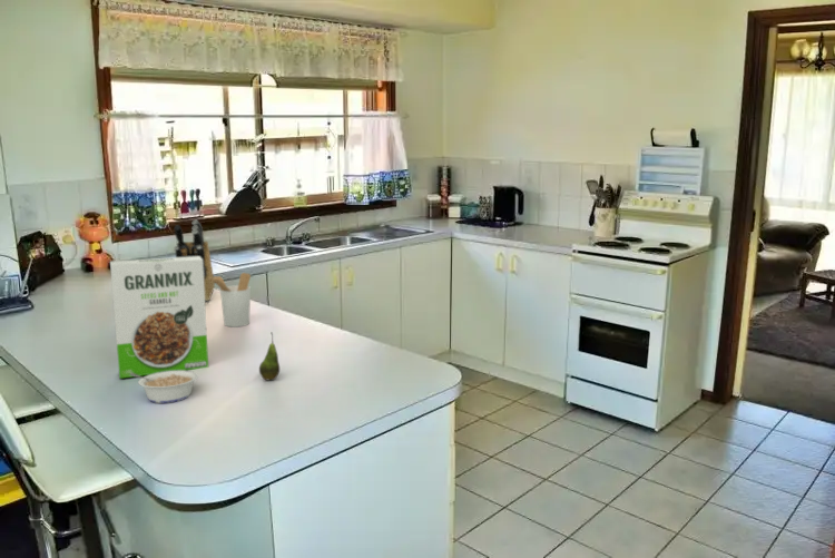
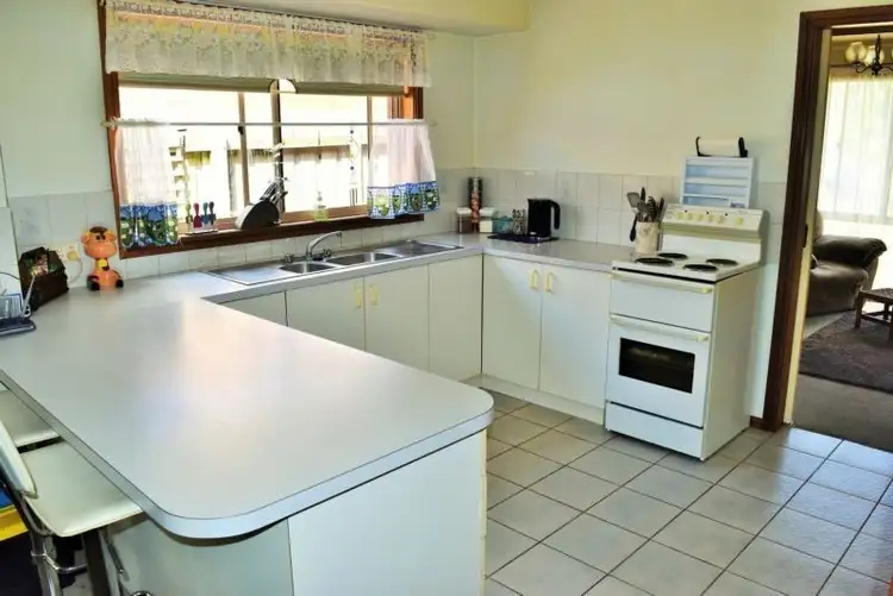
- fruit (268, 356)
- cereal box (160, 315)
- utensil holder (229, 298)
- knife block (194, 255)
- legume (166, 385)
